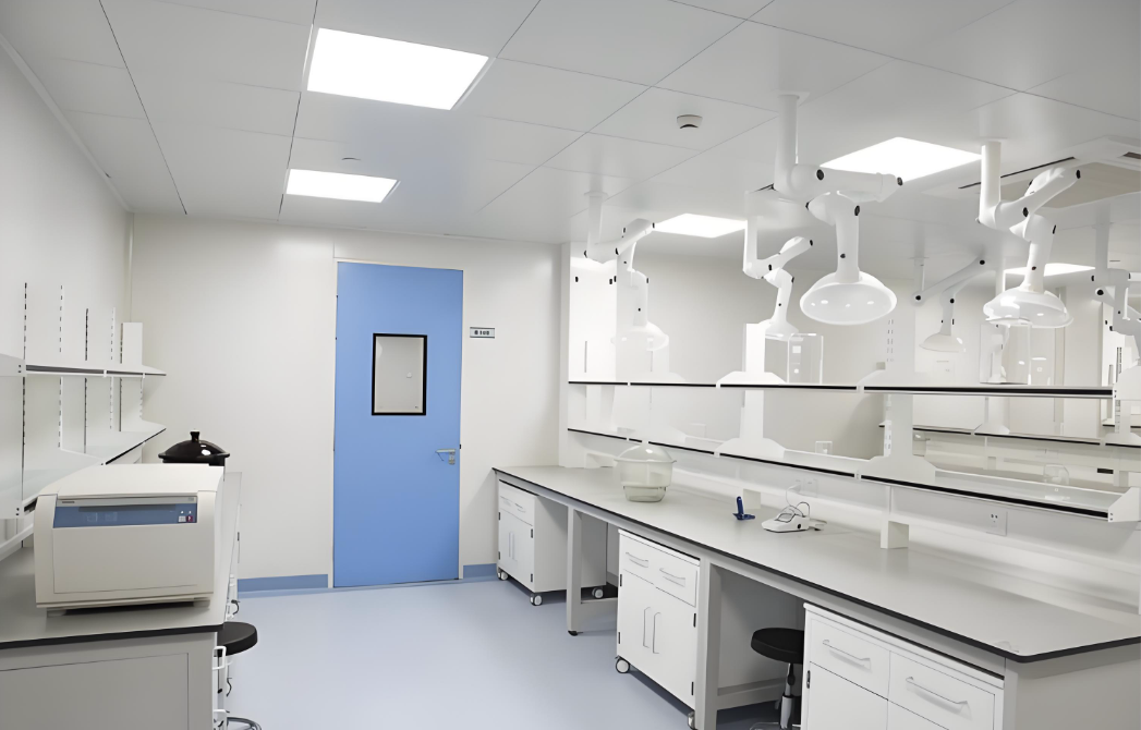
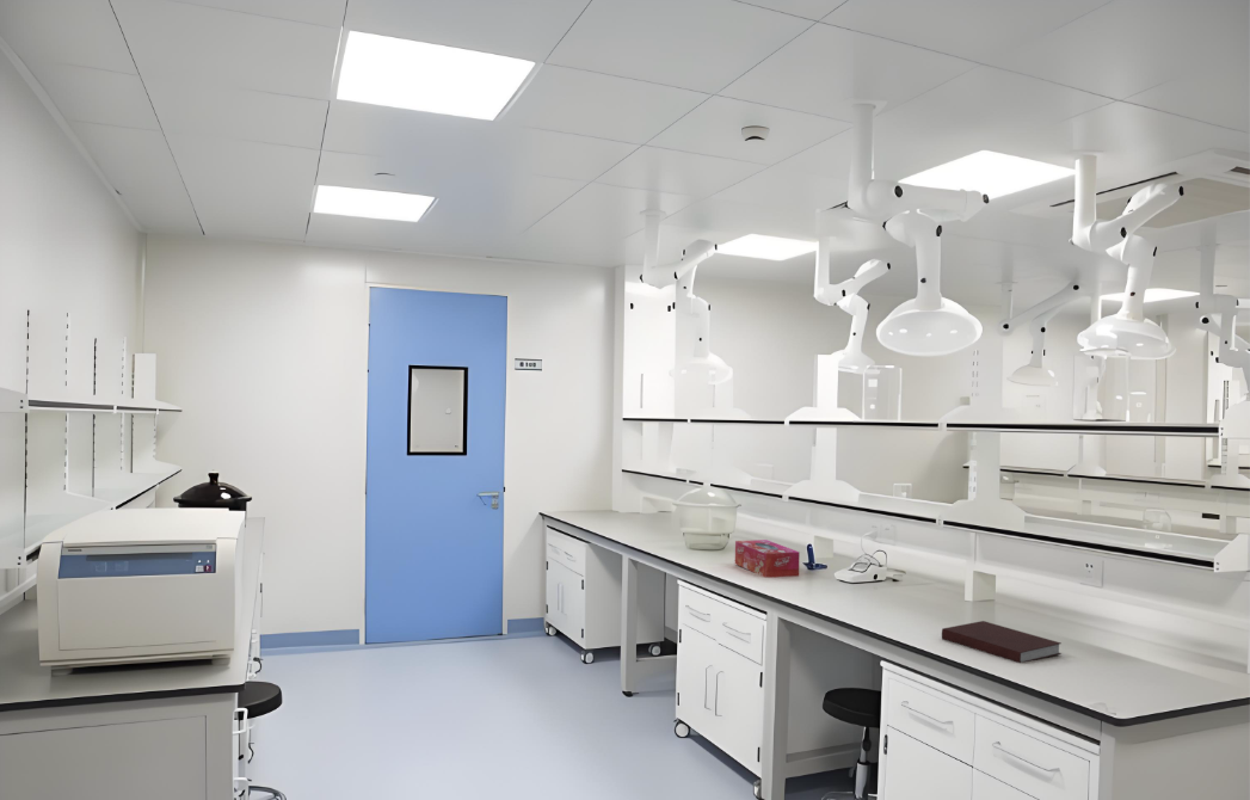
+ notebook (999, 640)
+ tissue box (765, 558)
